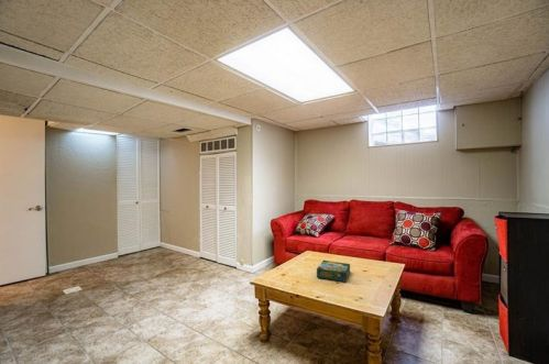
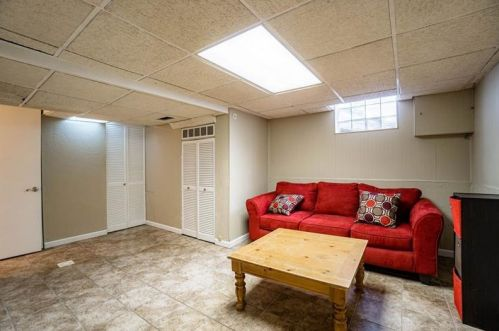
- board game (333, 269)
